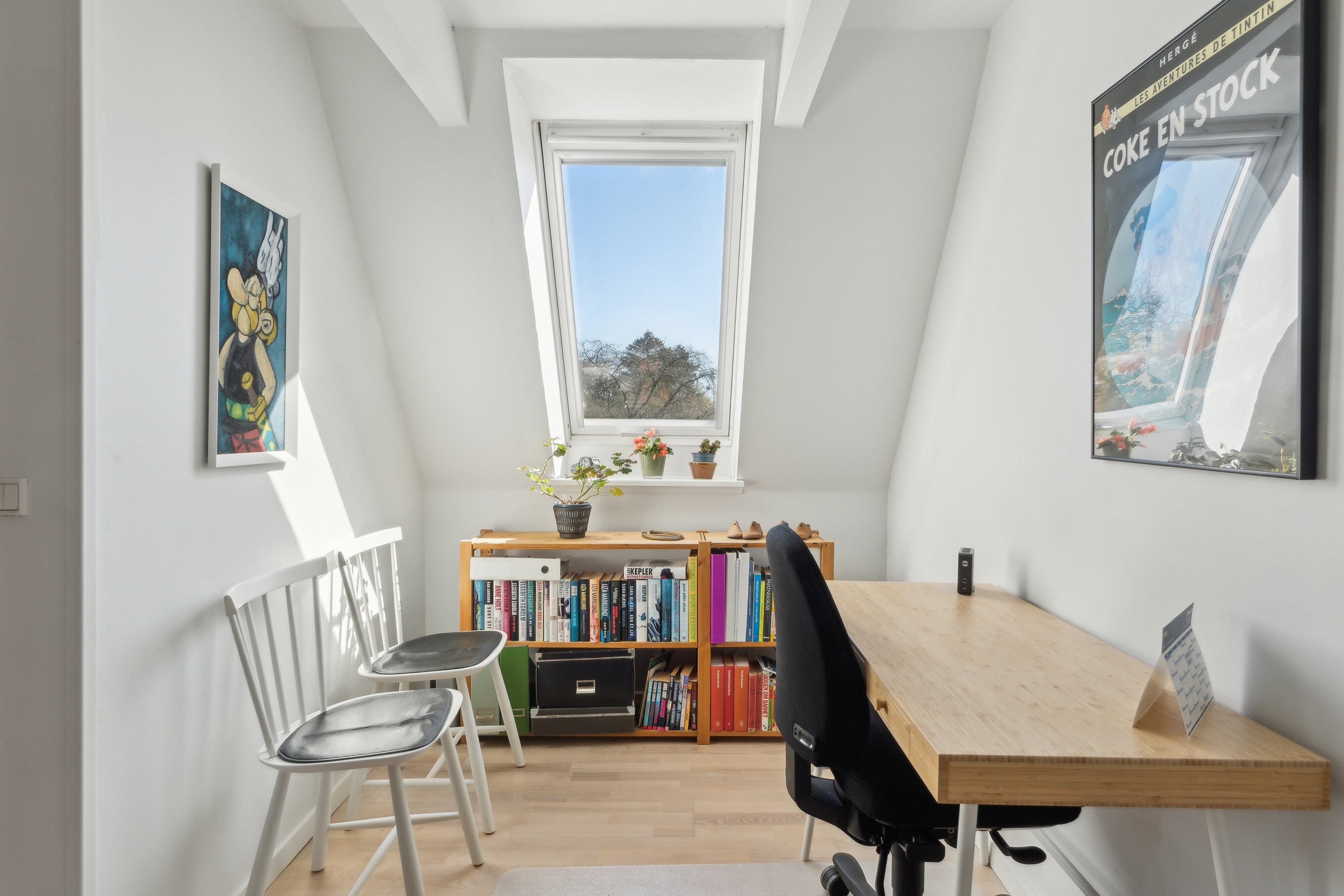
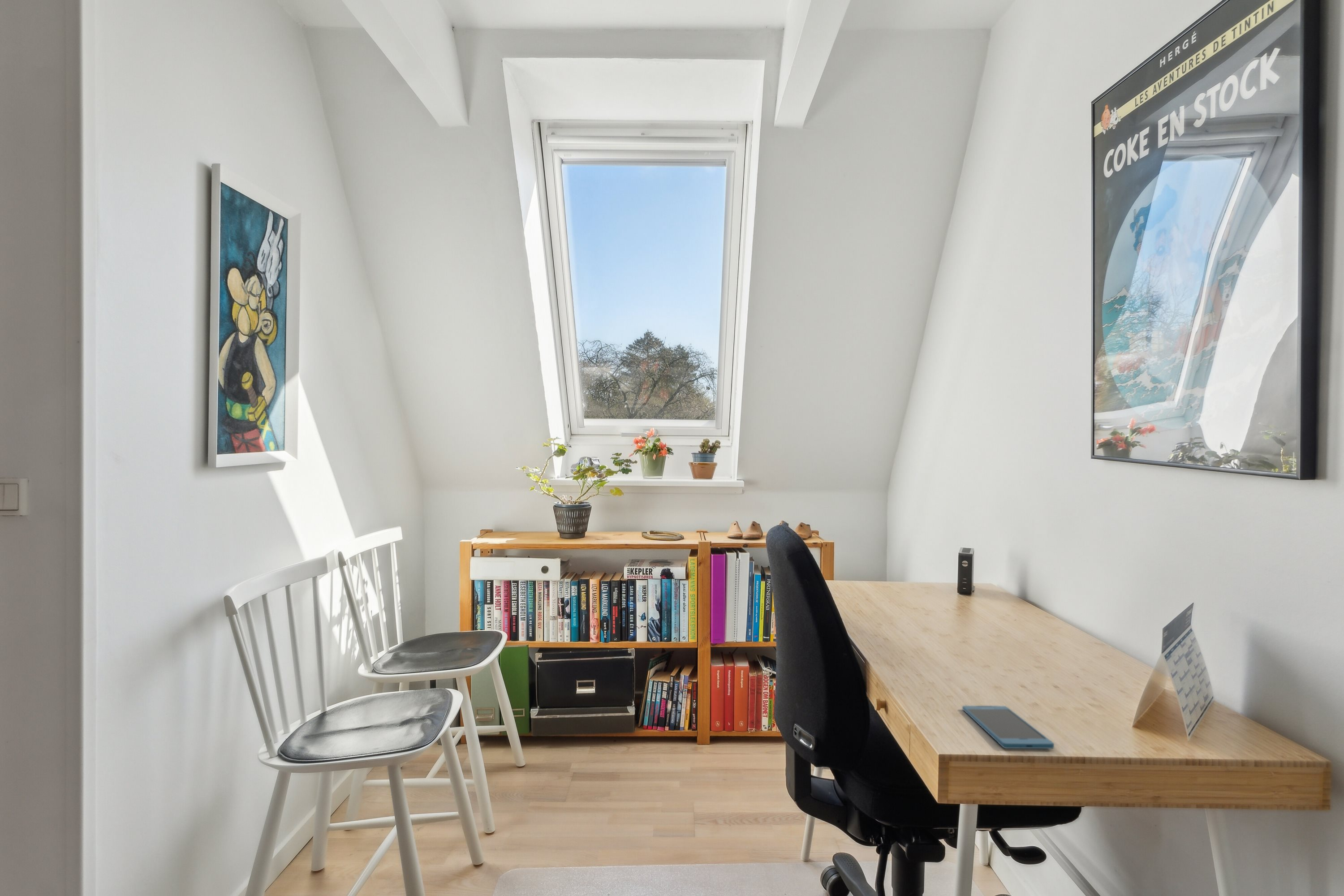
+ smartphone (1005, 725)
